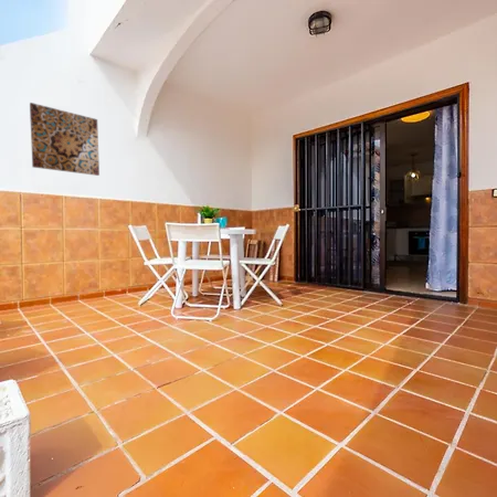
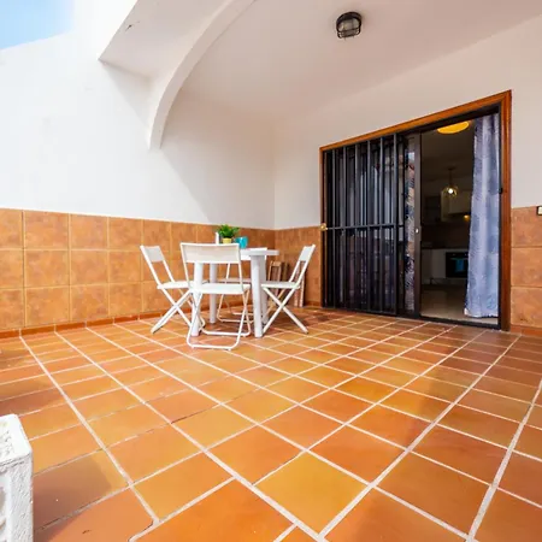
- wall art (66, 141)
